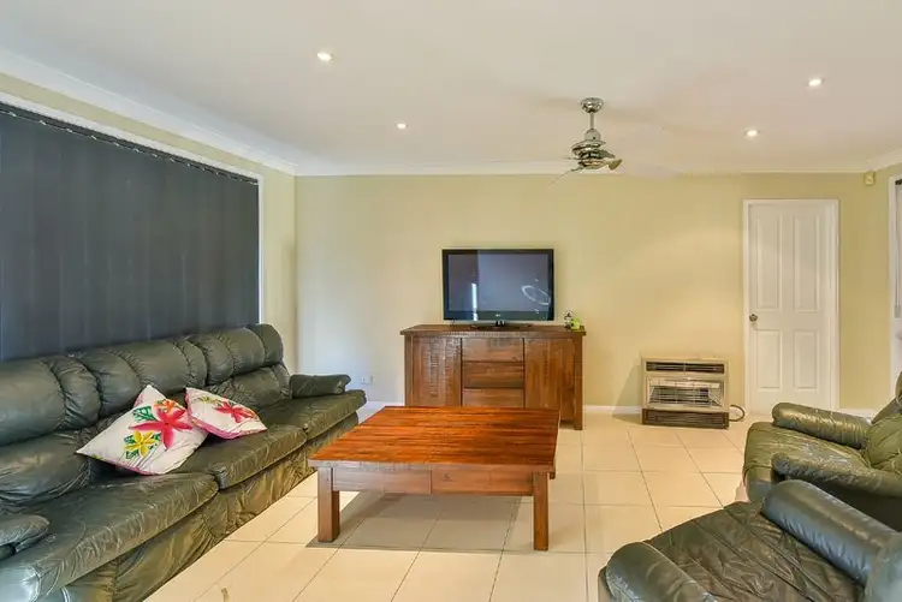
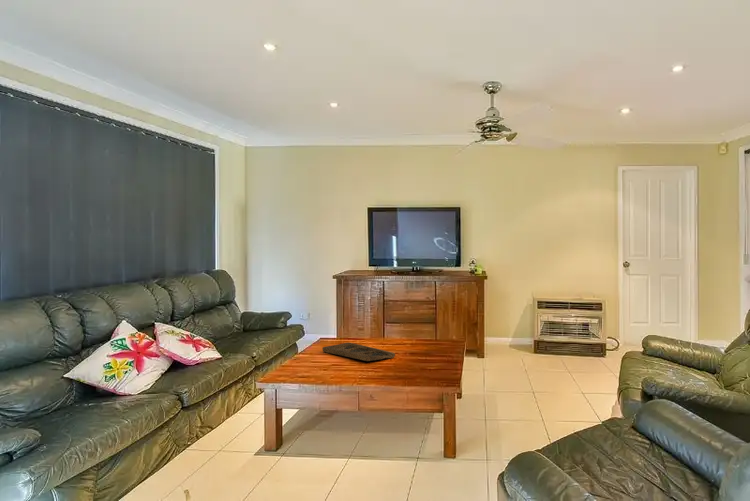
+ decorative tray (357, 351)
